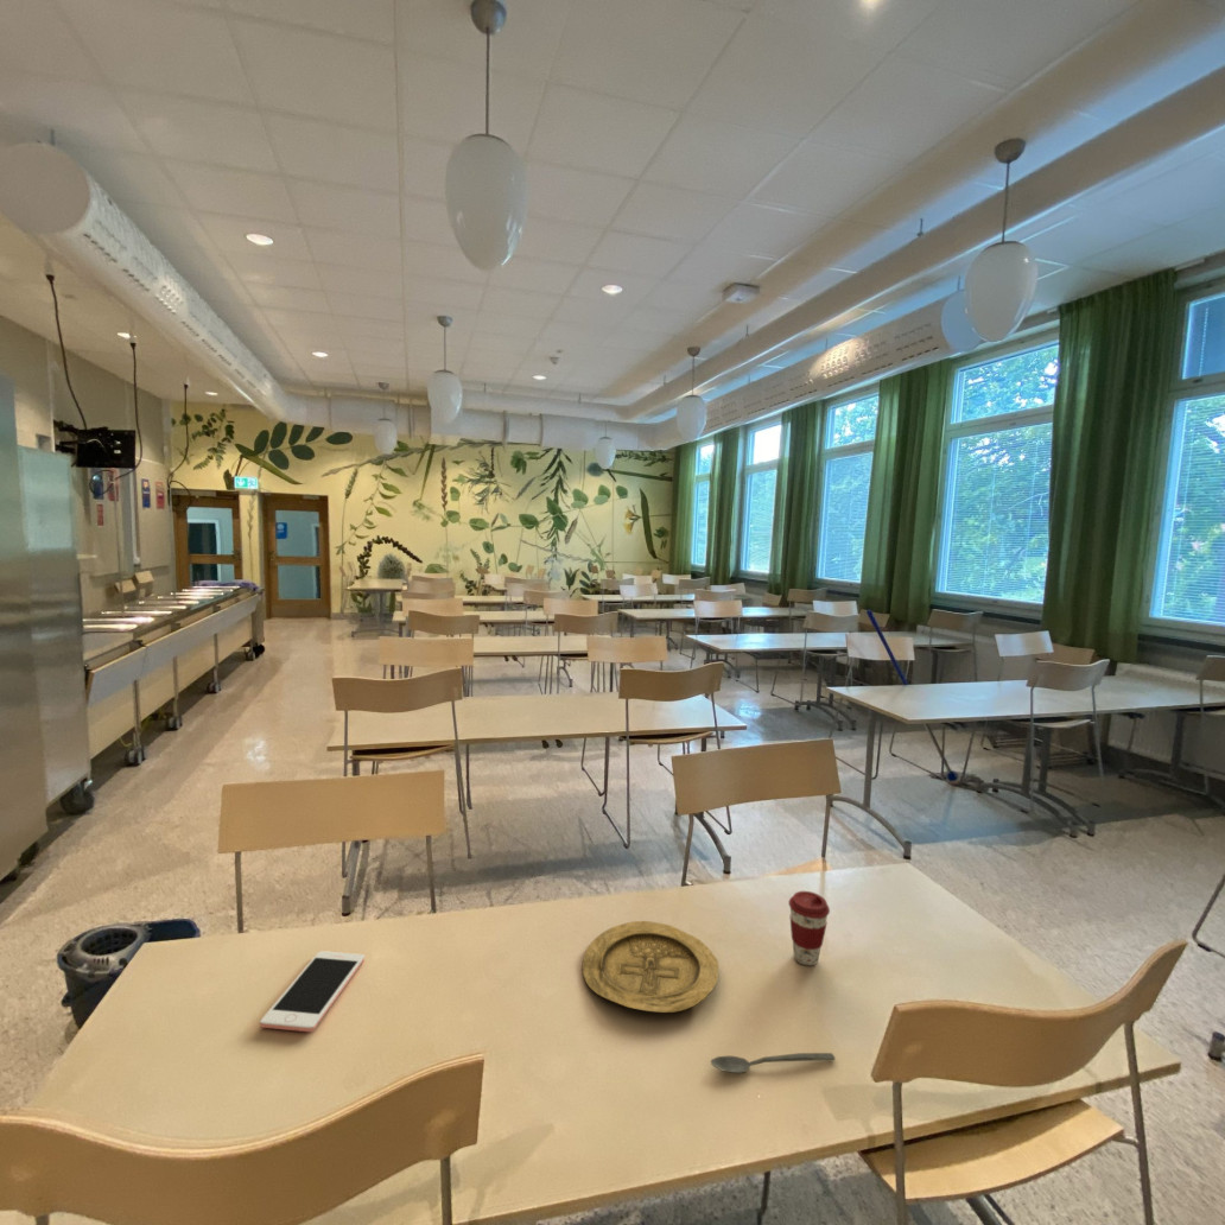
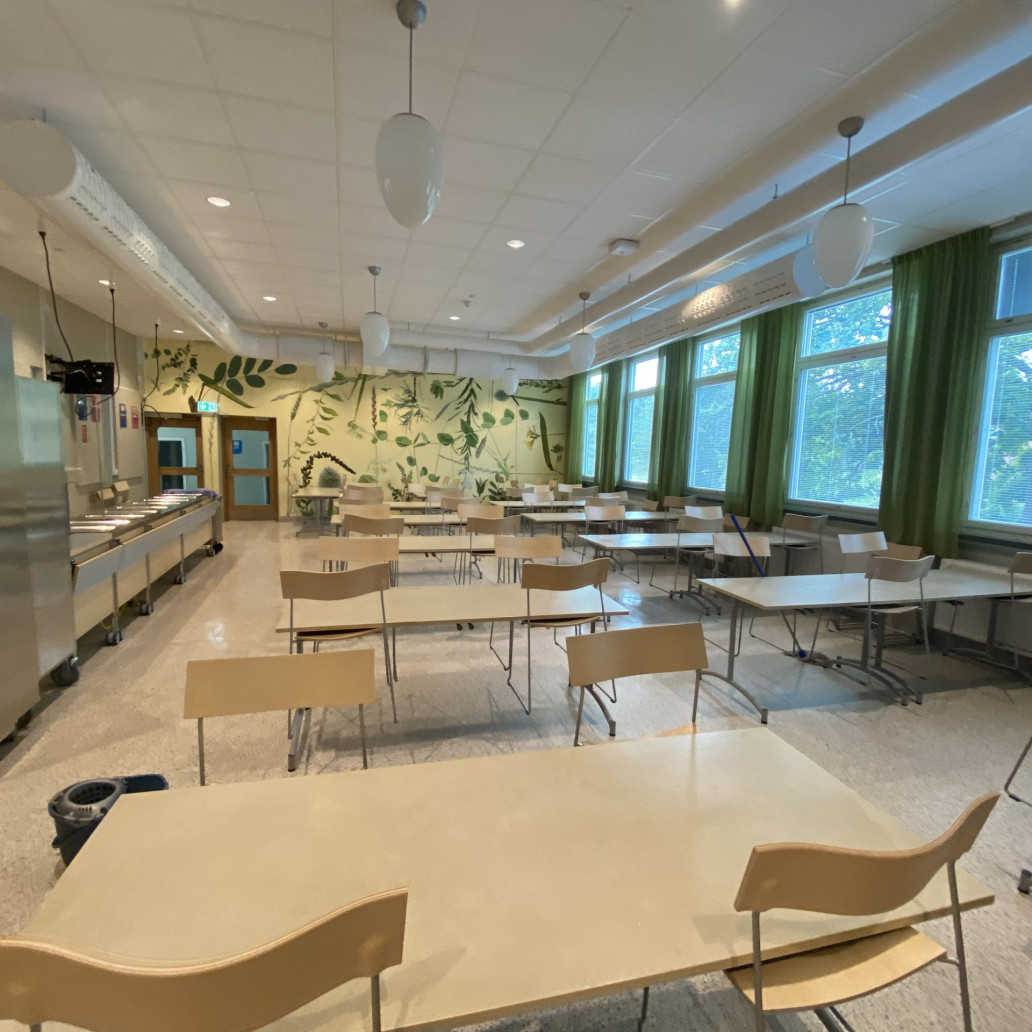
- spoon (773, 1059)
- cell phone (316, 988)
- coffee cup (807, 928)
- plate (649, 965)
